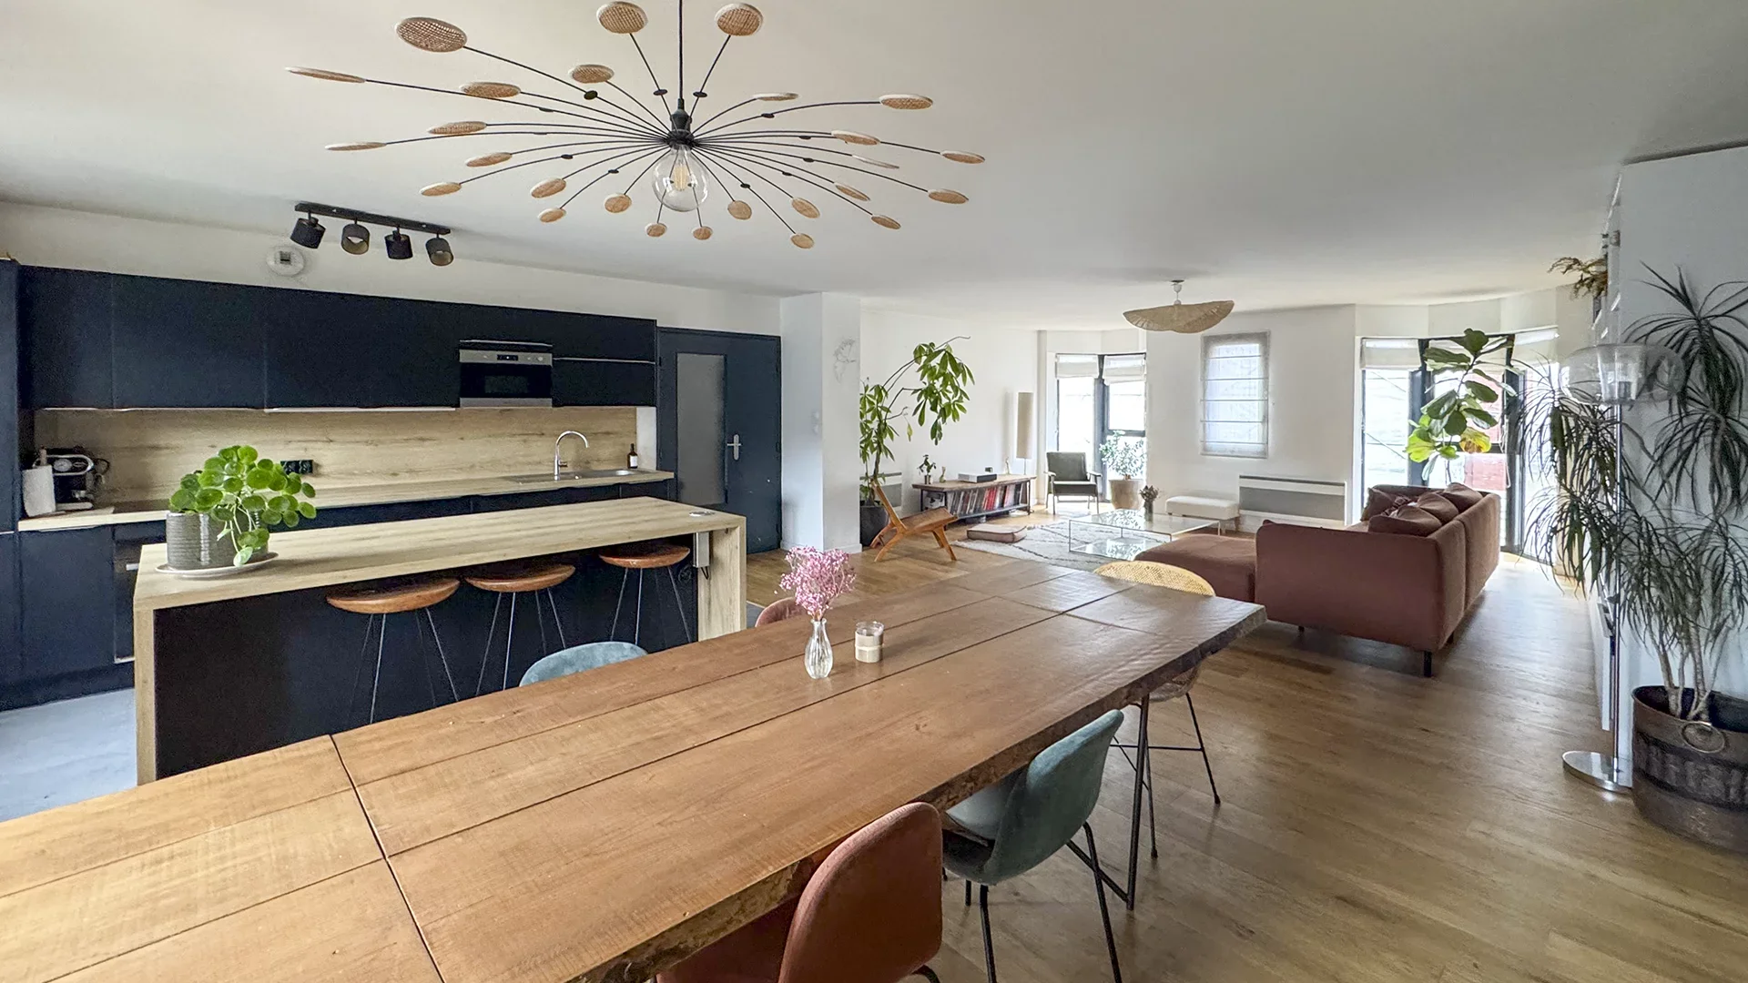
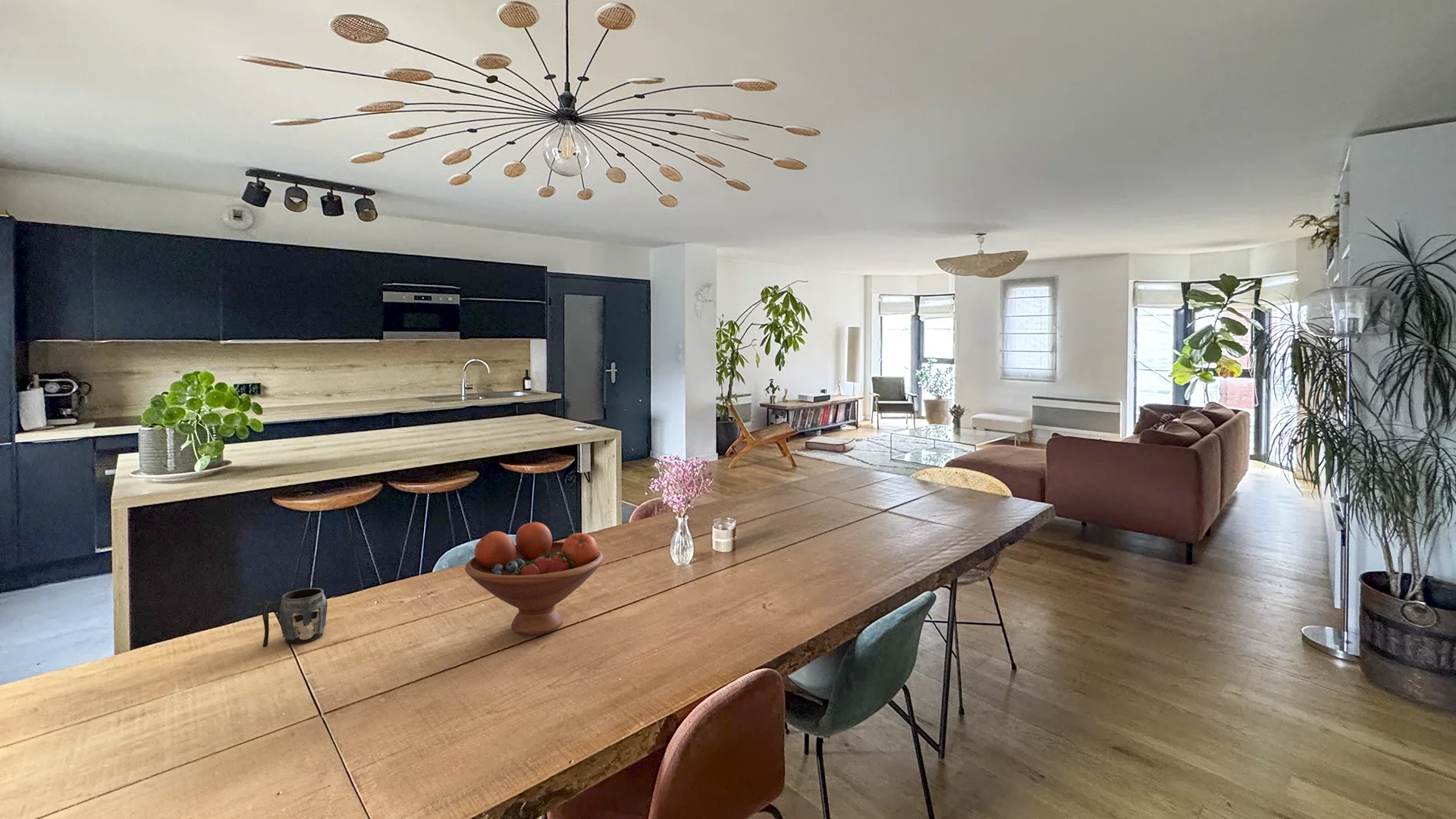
+ fruit bowl (536, 579)
+ mug (293, 618)
